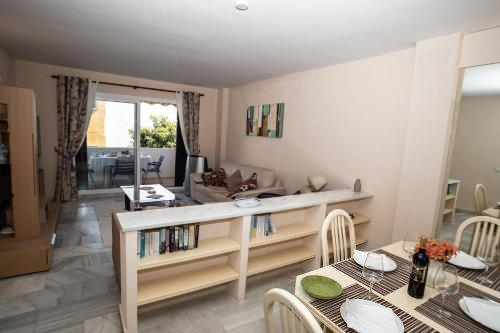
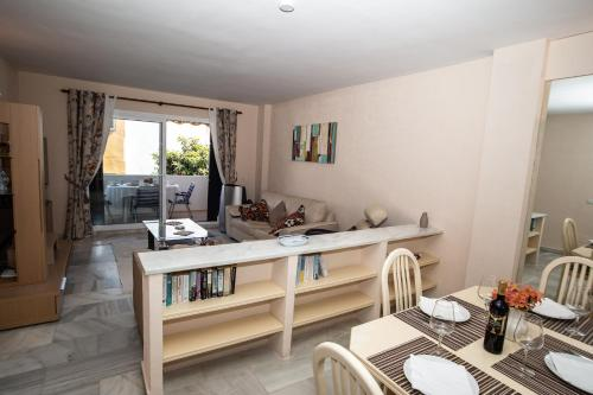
- saucer (320, 287)
